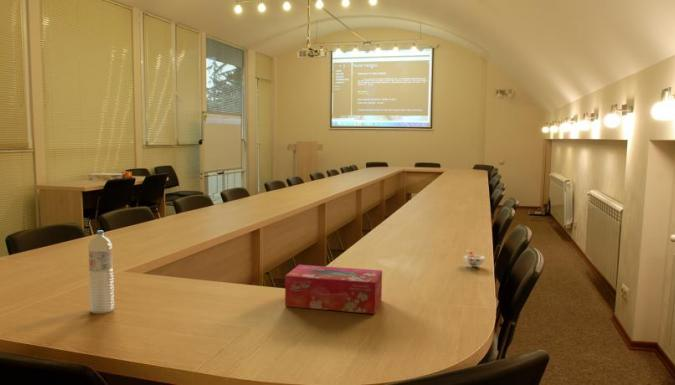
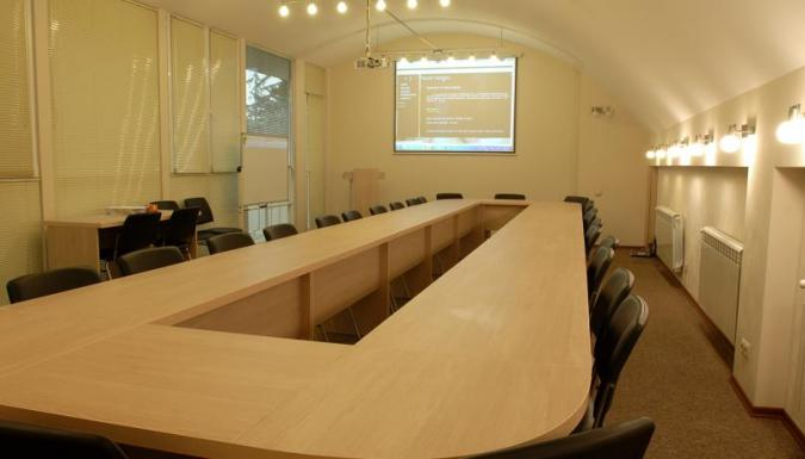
- tissue box (334, 287)
- water bottle (101, 271)
- cup (473, 259)
